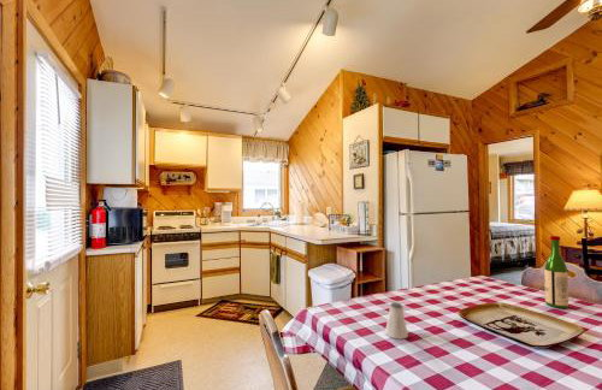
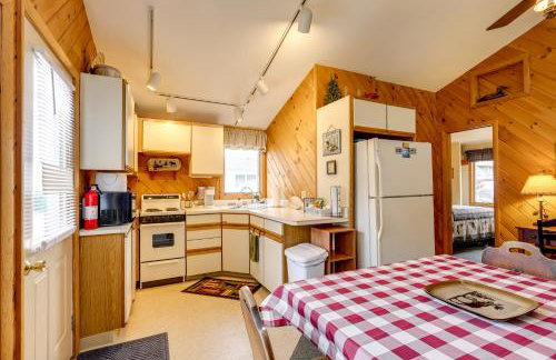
- saltshaker (396, 318)
- wine bottle (555, 271)
